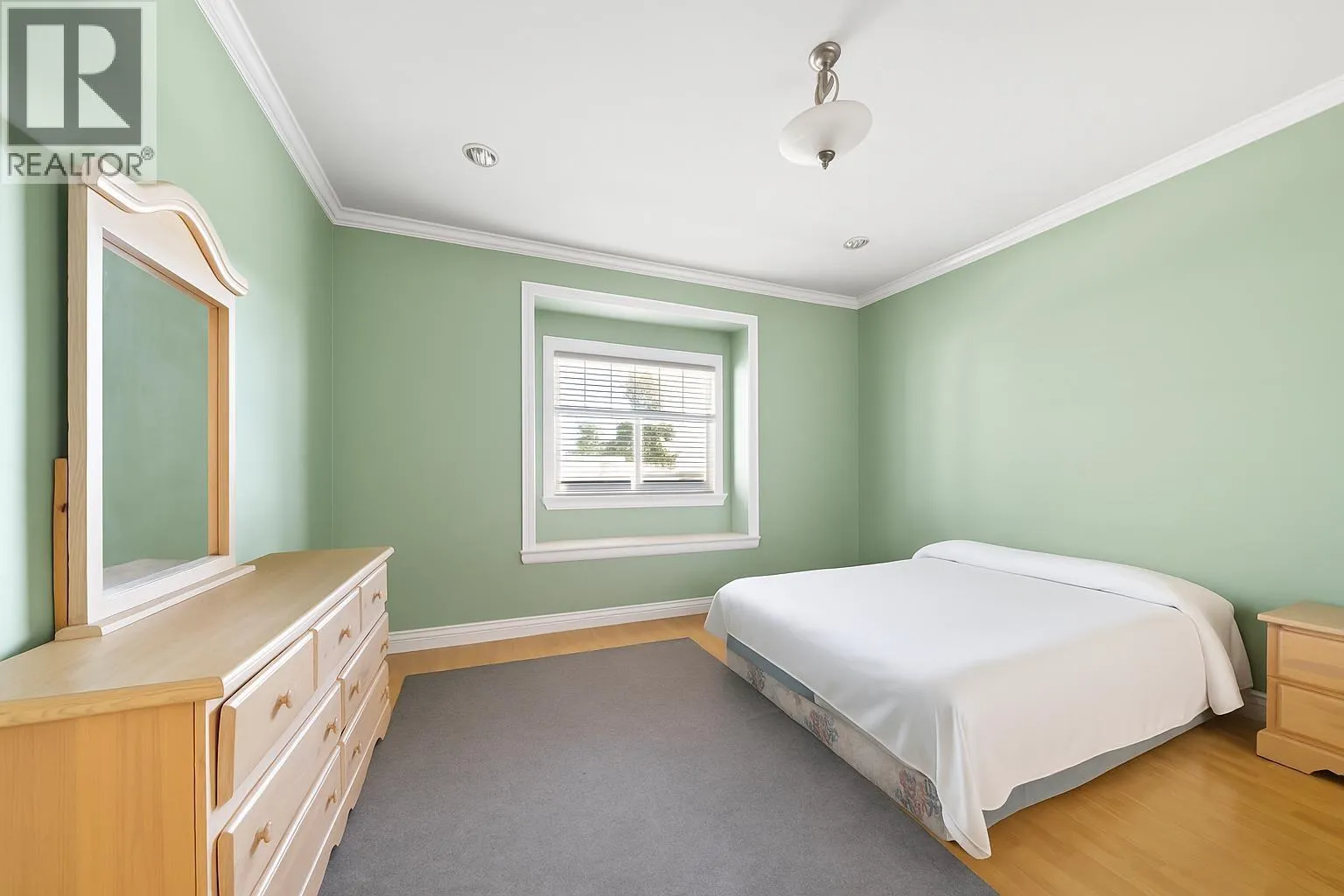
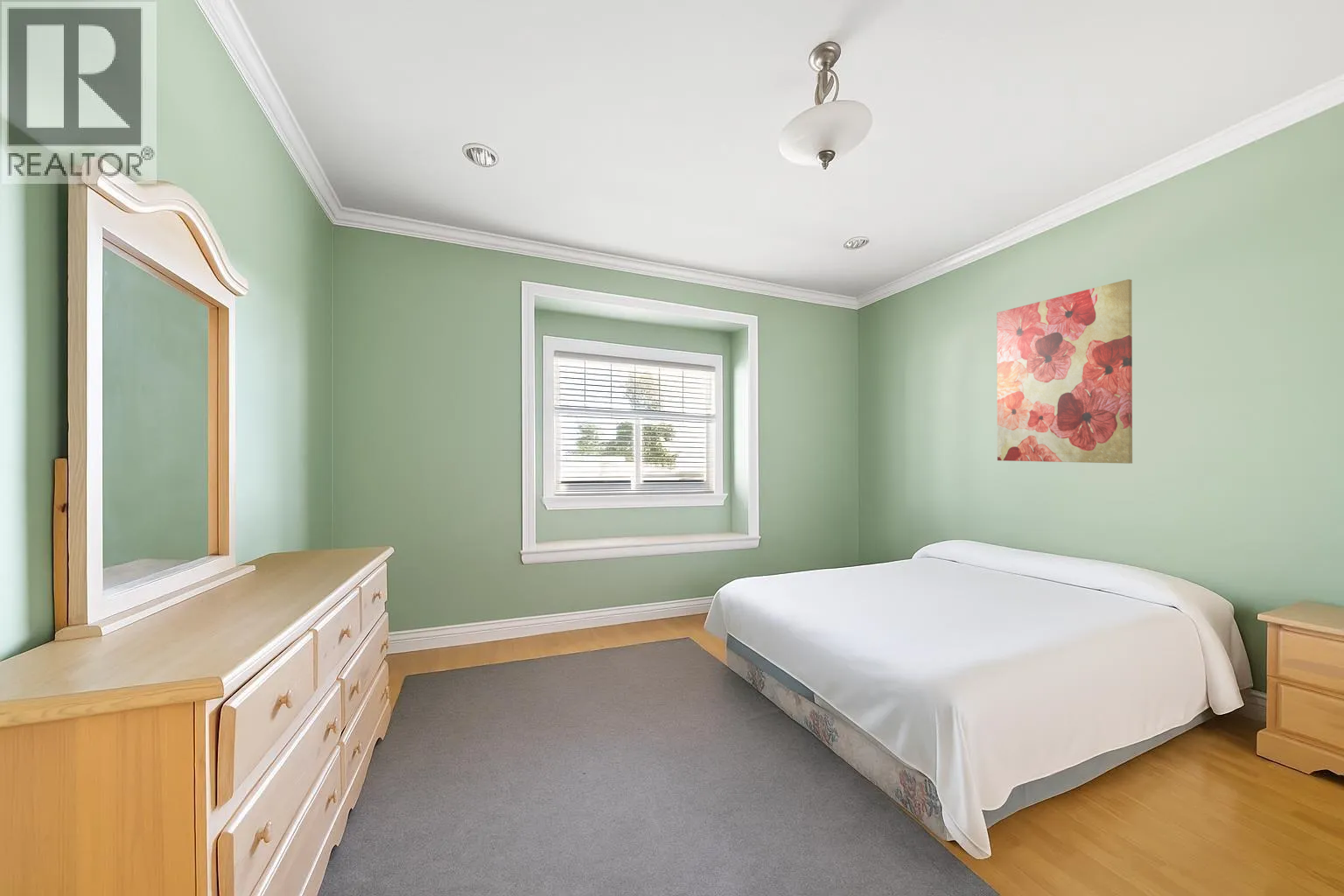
+ wall art (1057, 380)
